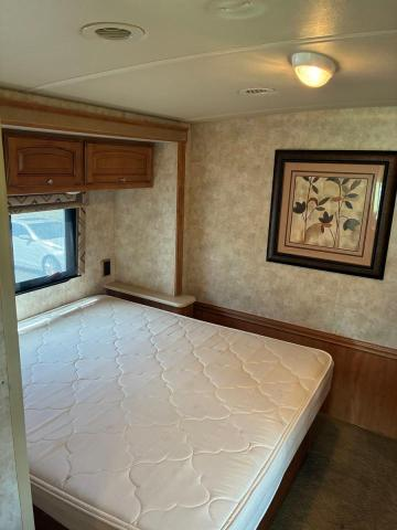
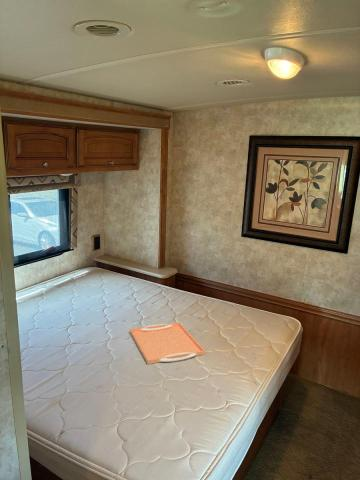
+ serving tray (165, 341)
